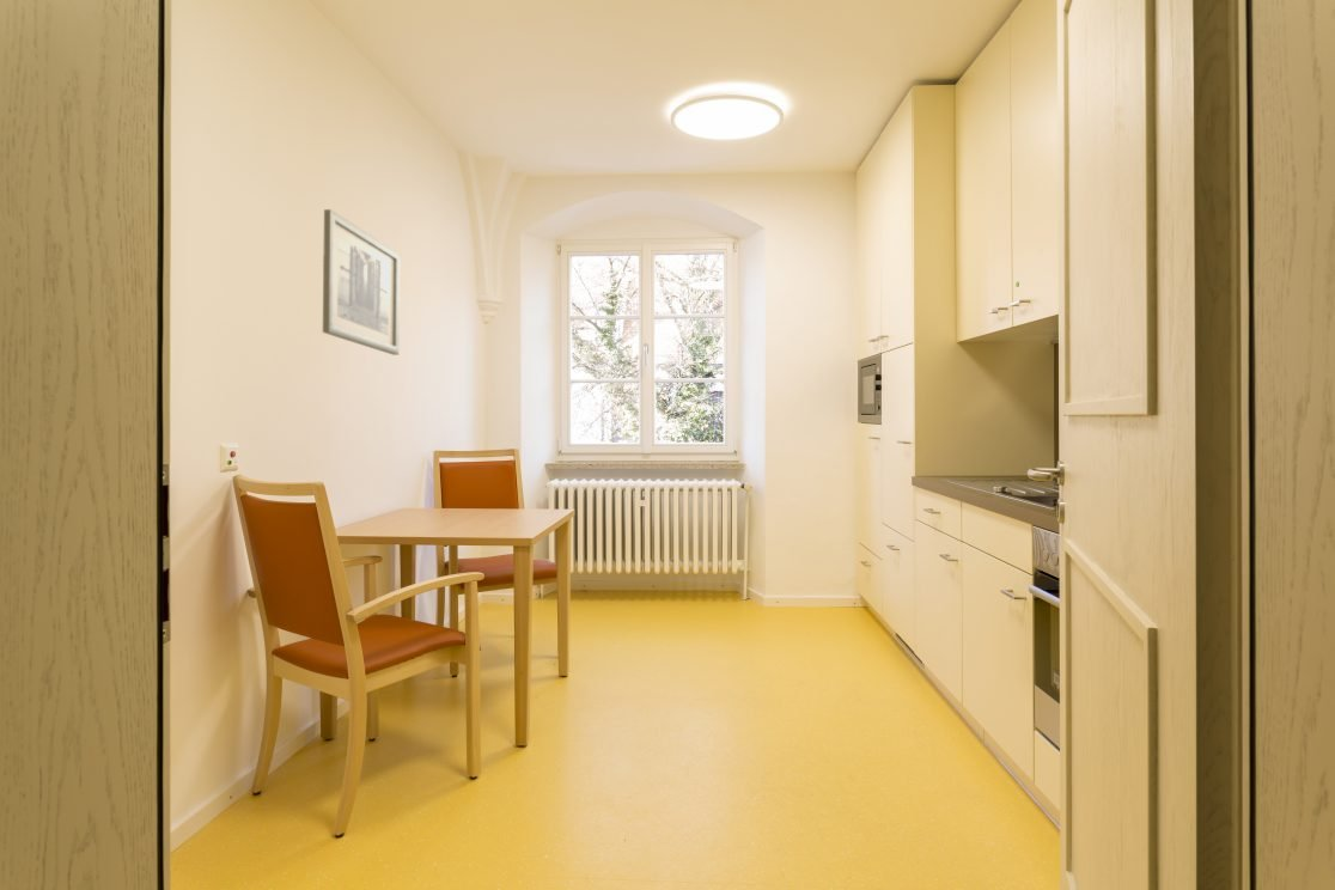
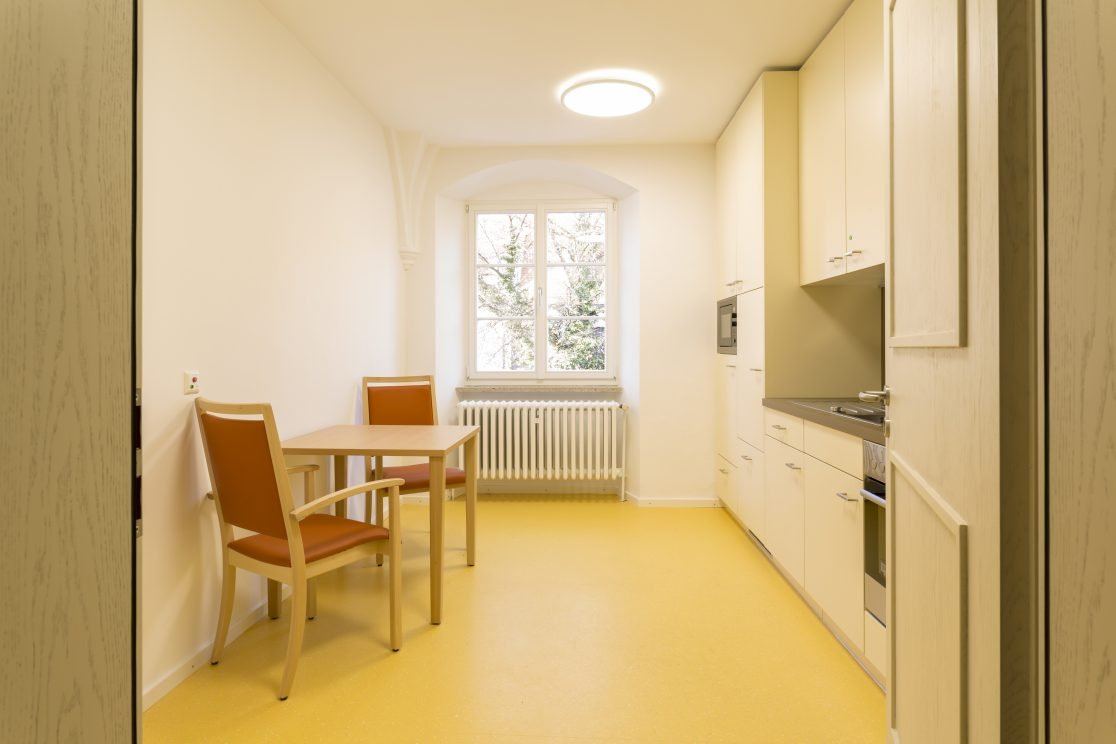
- wall art (365, 289)
